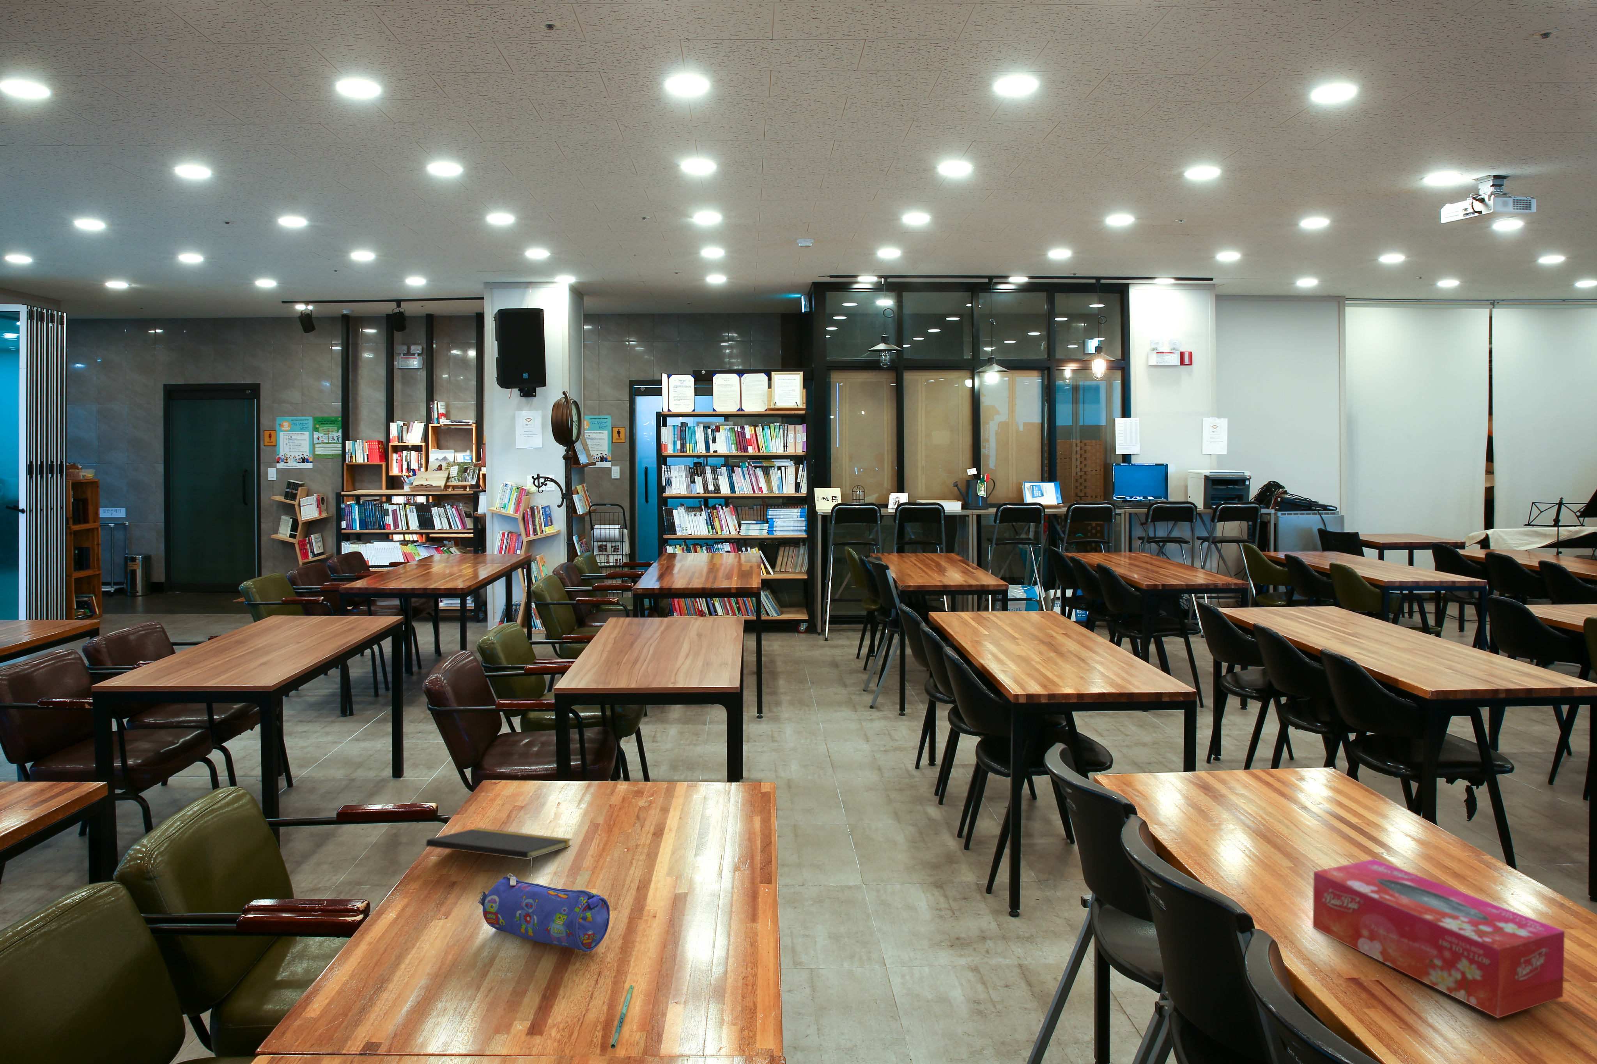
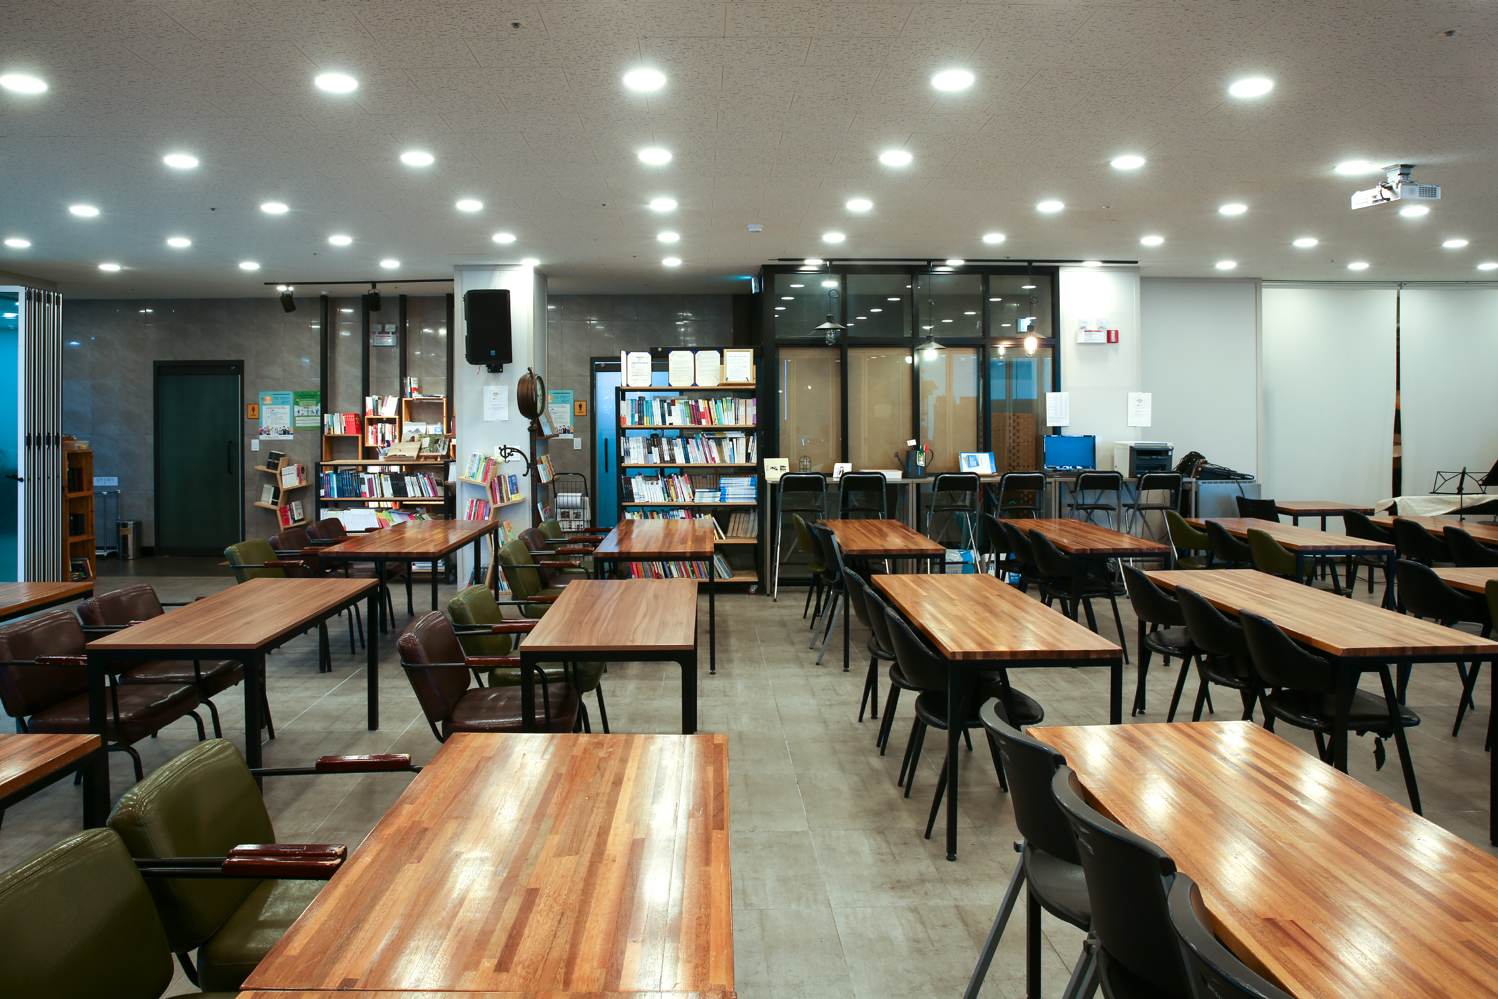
- notepad (500, 842)
- pencil case (545, 910)
- pen (623, 1015)
- tissue box (1429, 929)
